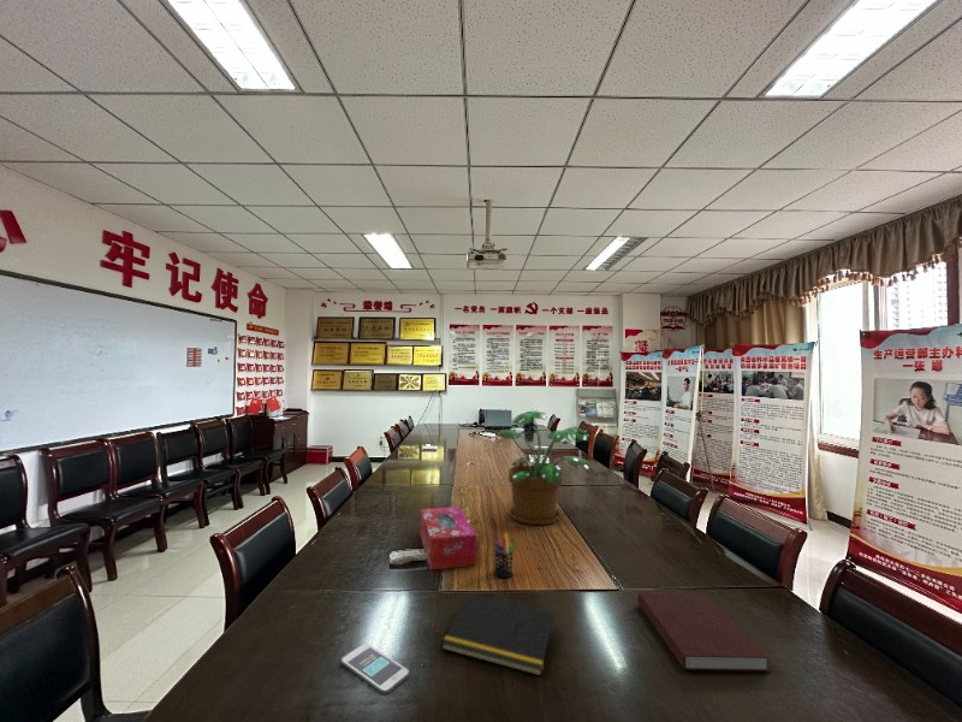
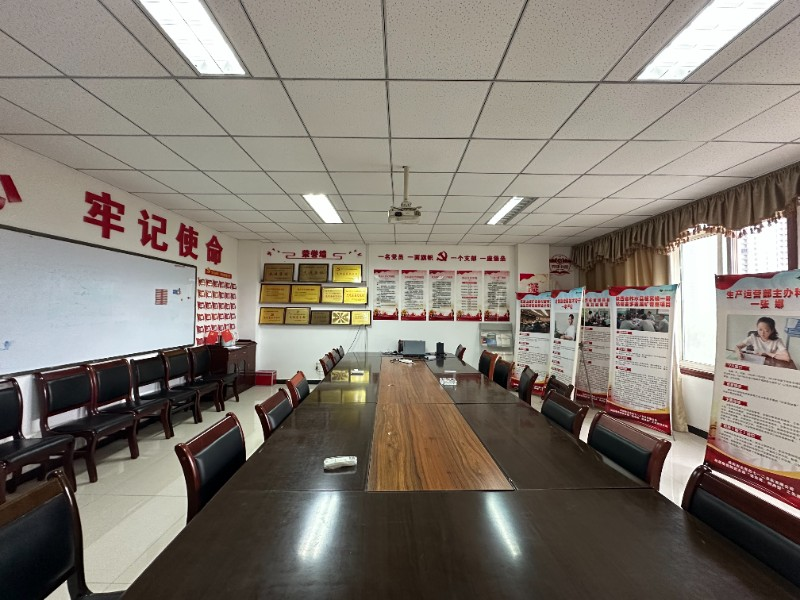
- notebook (695, 627)
- potted plant (545, 463)
- tissue box (445, 534)
- notepad (499, 629)
- smartphone (374, 667)
- pen holder (505, 554)
